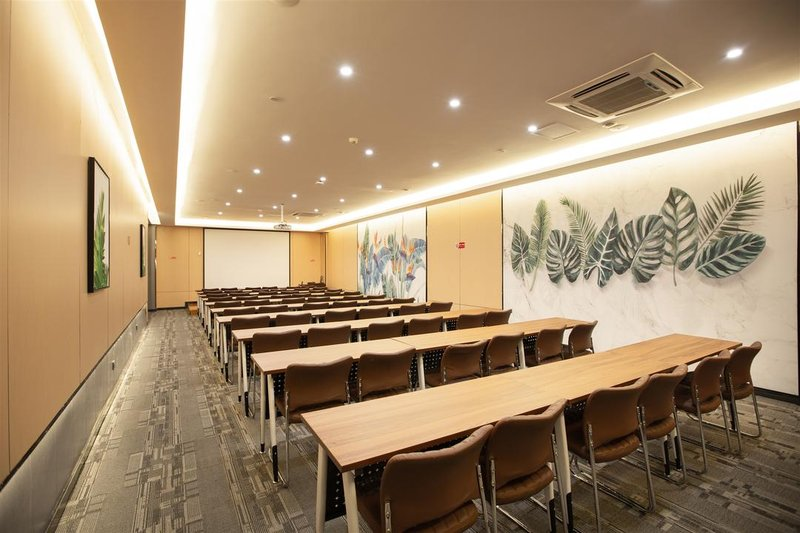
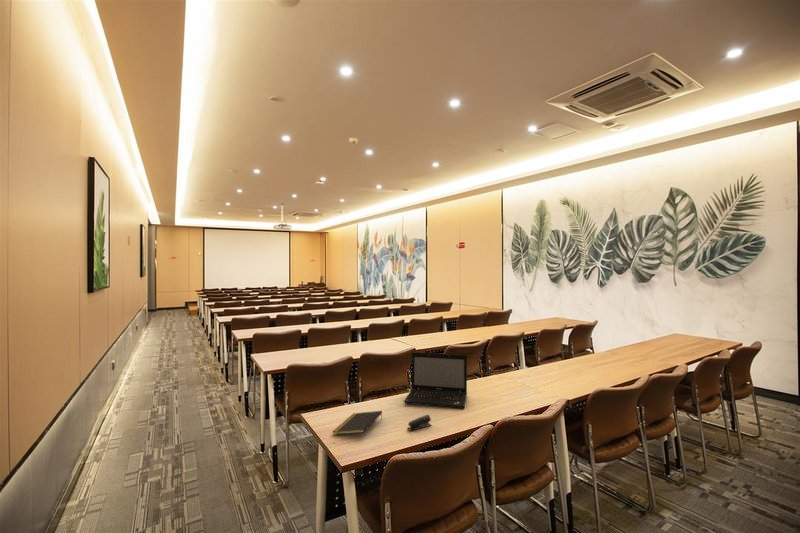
+ notepad (358, 422)
+ laptop (436, 378)
+ stapler (419, 422)
